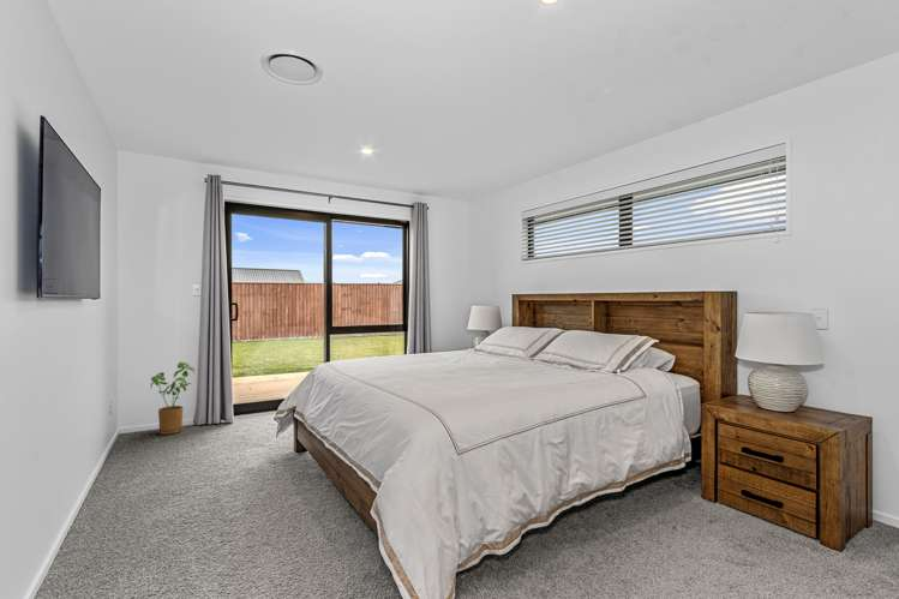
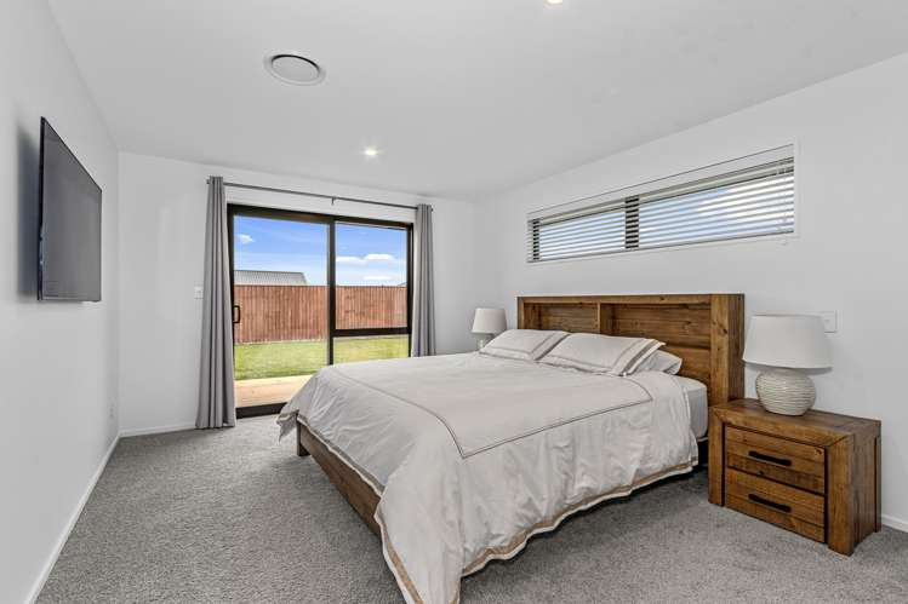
- house plant (173, 397)
